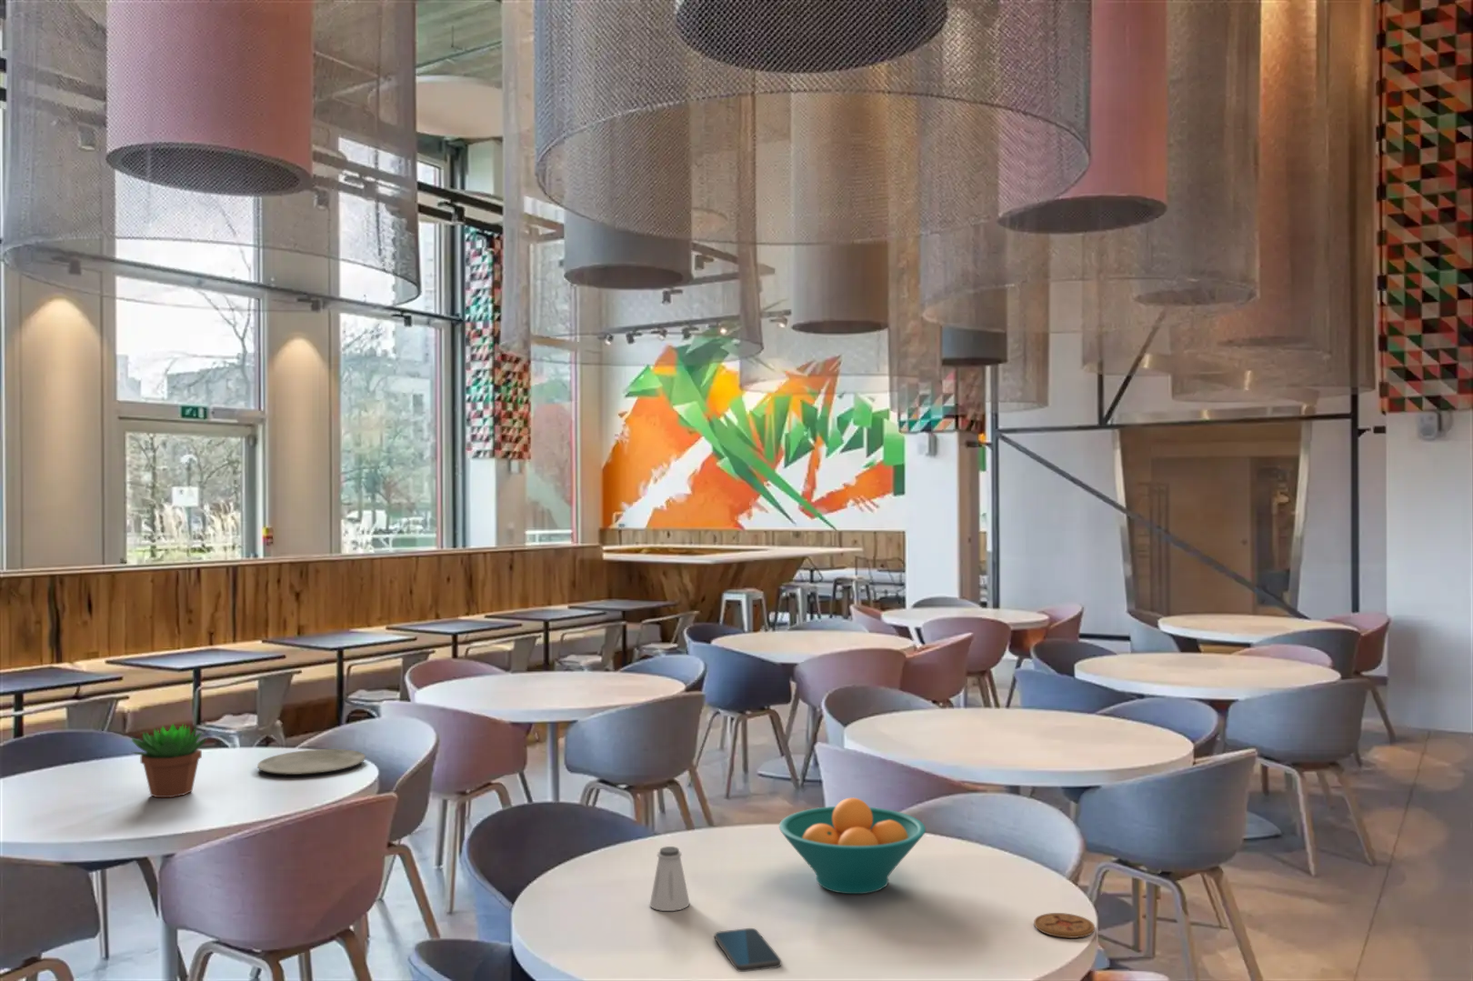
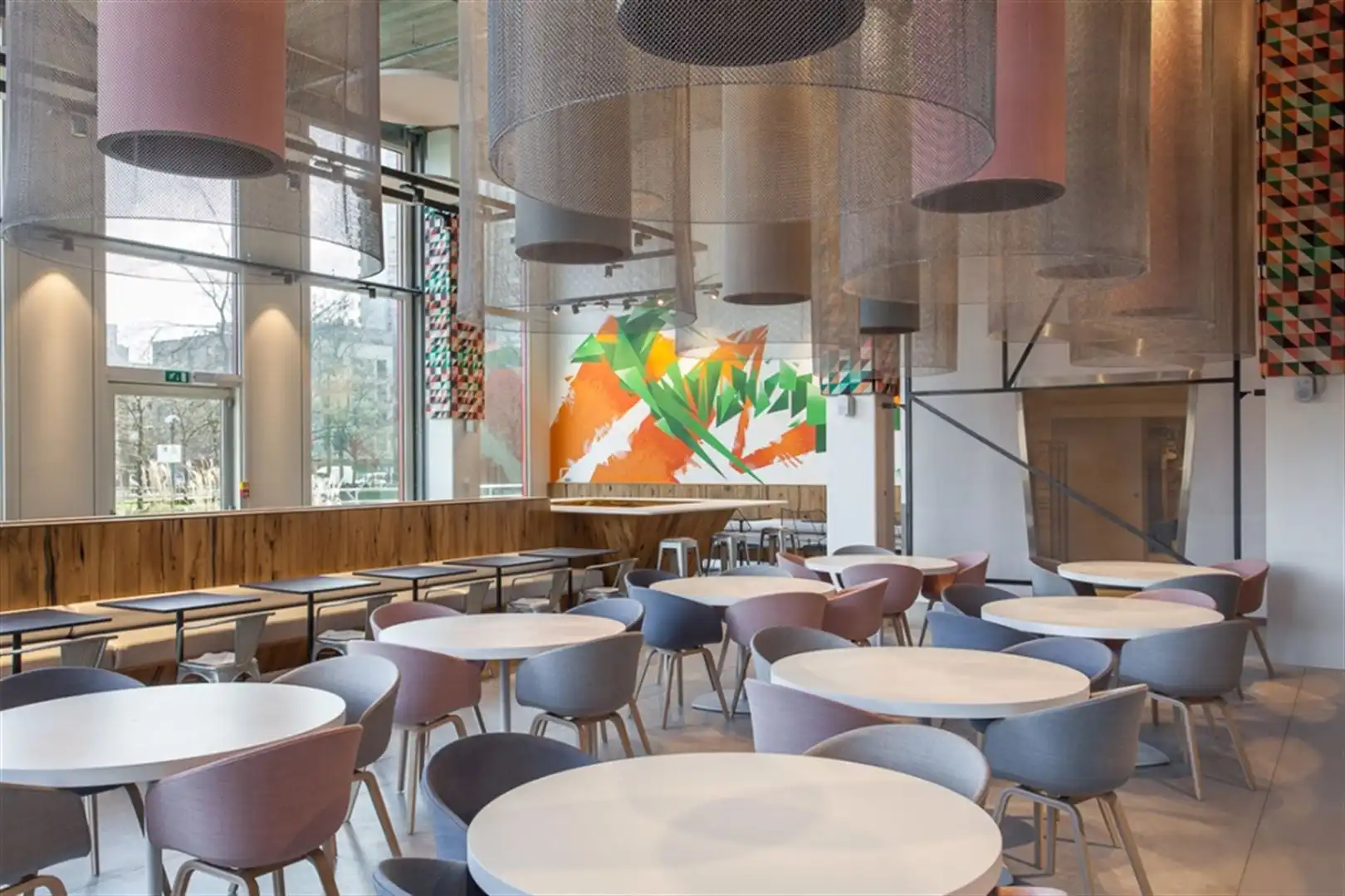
- plate (312, 763)
- succulent plant (169, 759)
- smartphone (747, 949)
- fruit bowl (852, 841)
- coaster (1063, 925)
- saltshaker (669, 877)
